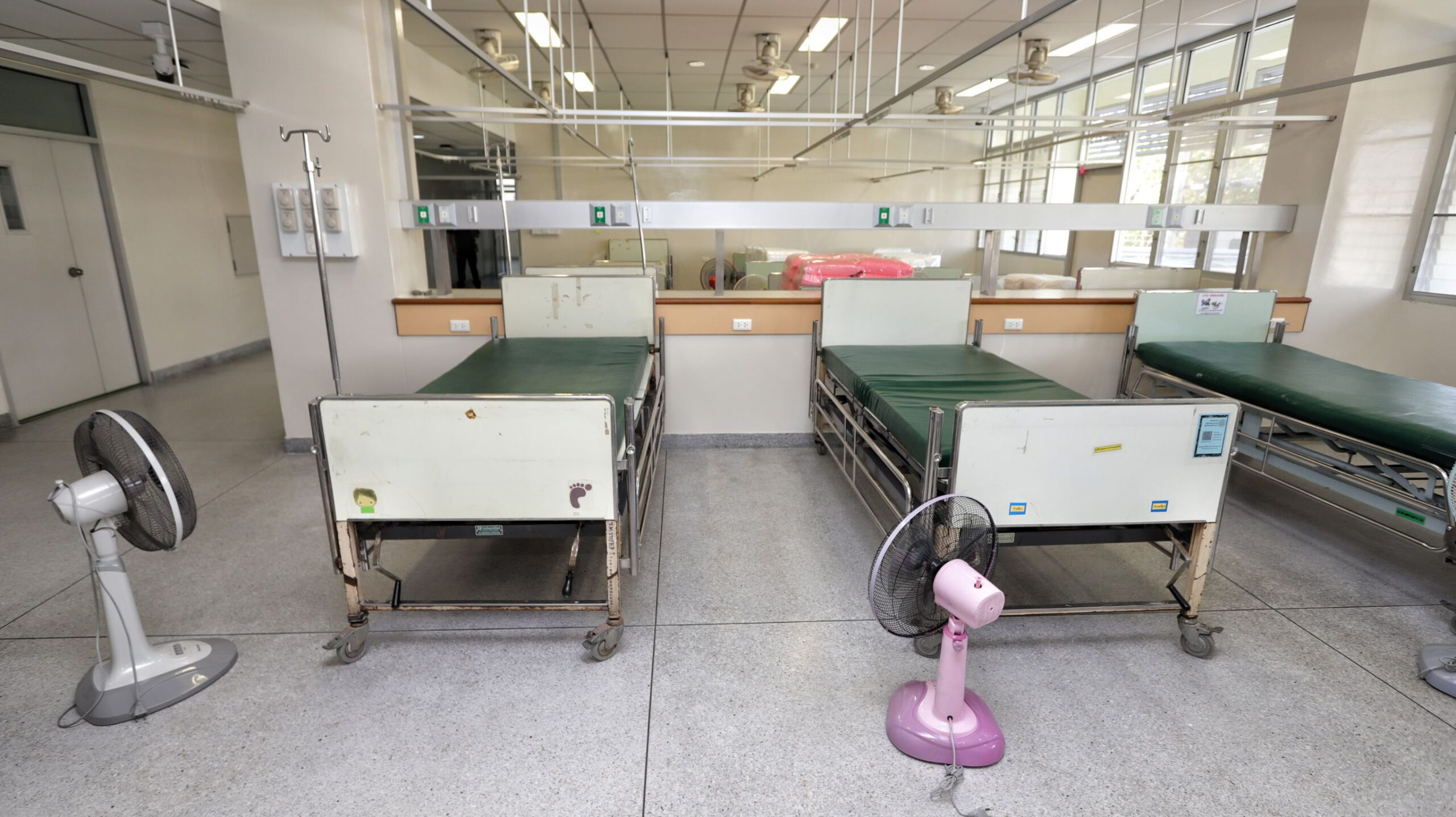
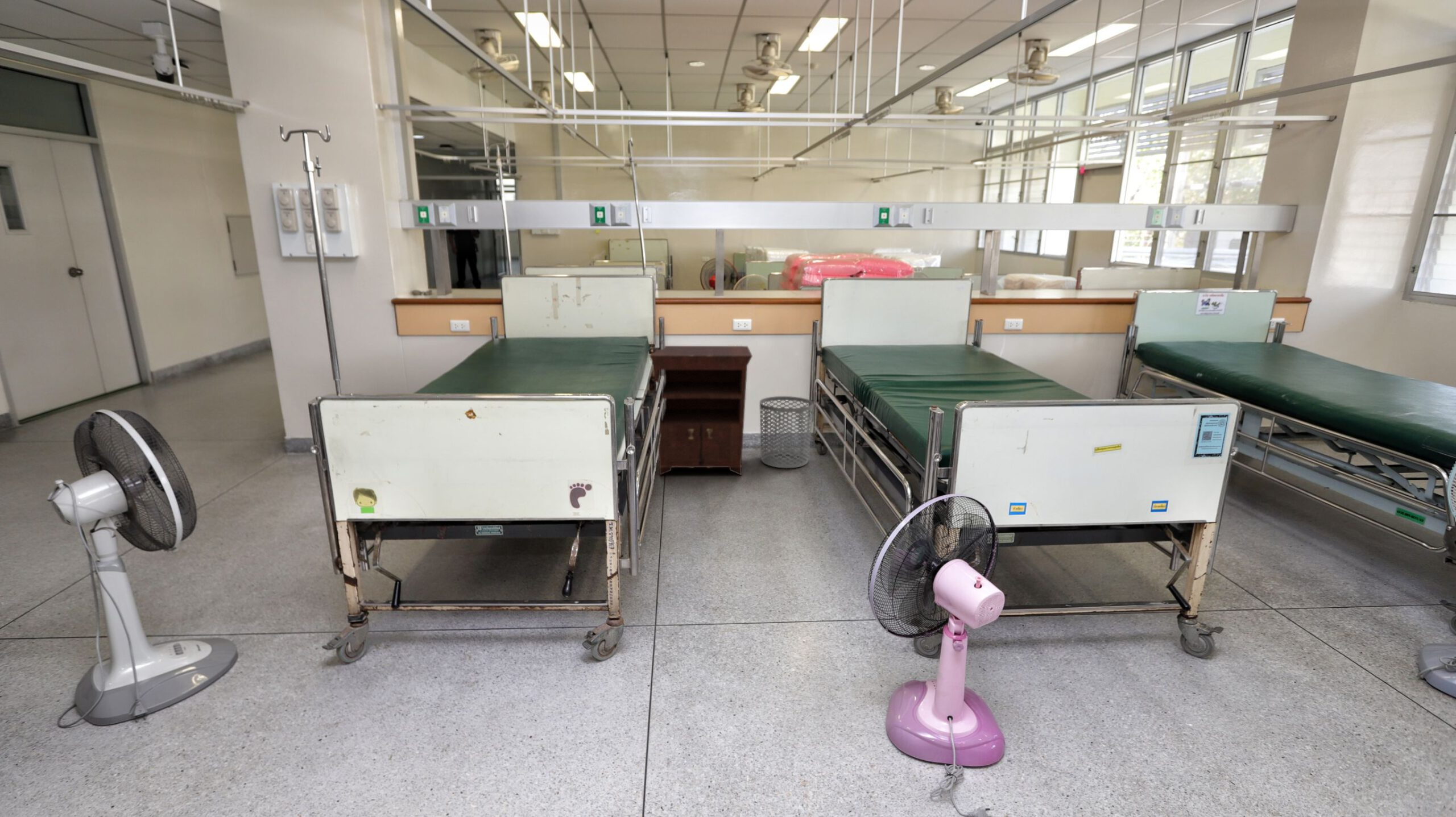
+ nightstand (700, 409)
+ waste bin (786, 432)
